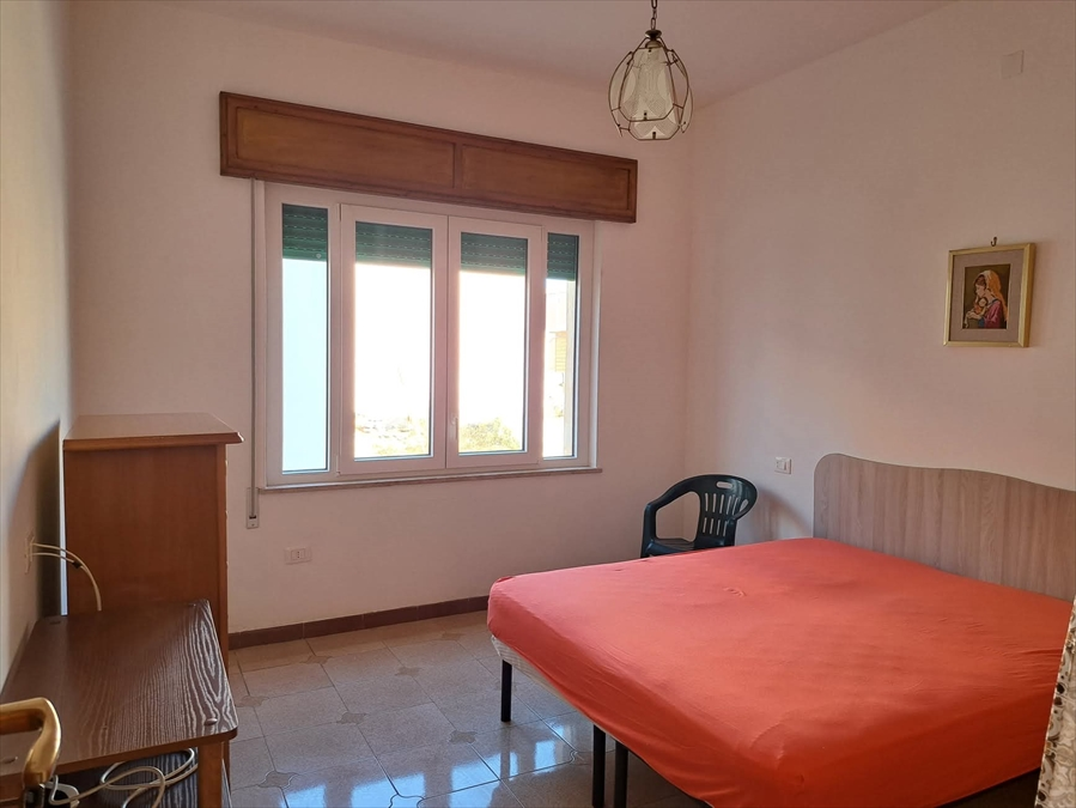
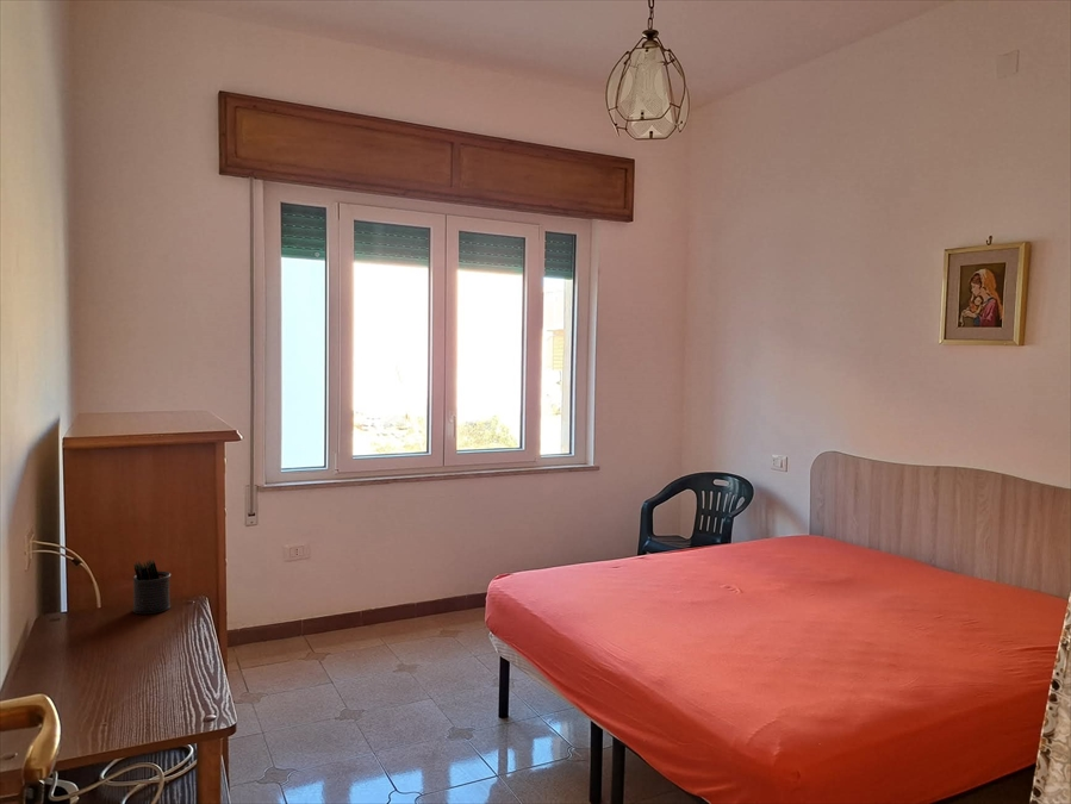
+ pen holder (151, 584)
